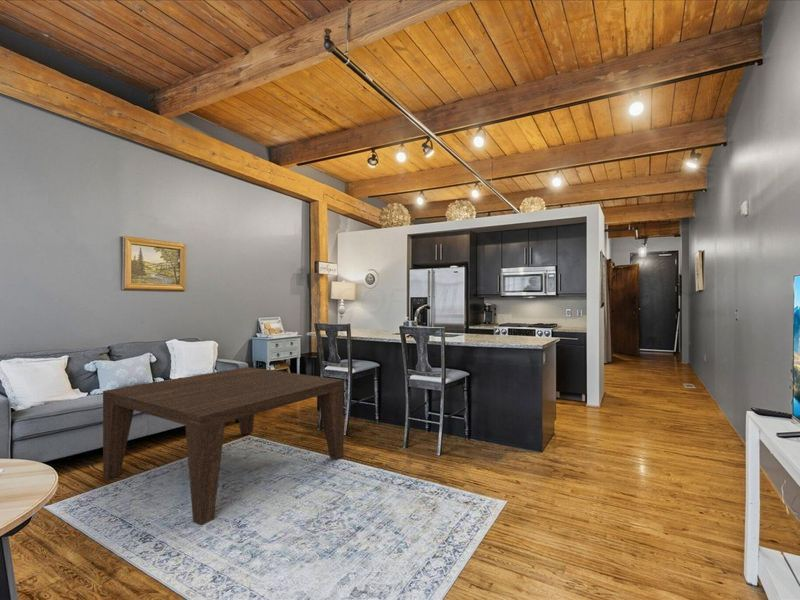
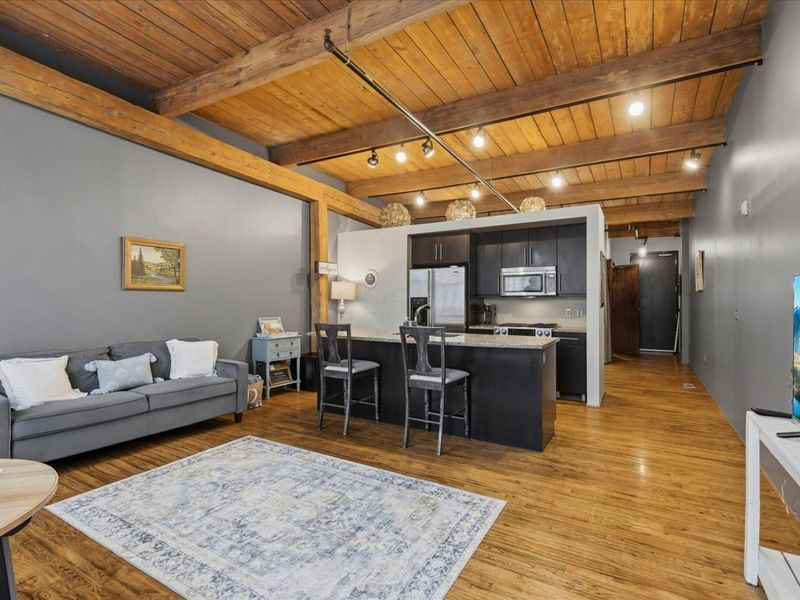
- coffee table (228, 421)
